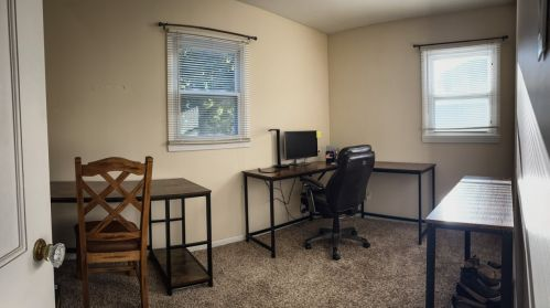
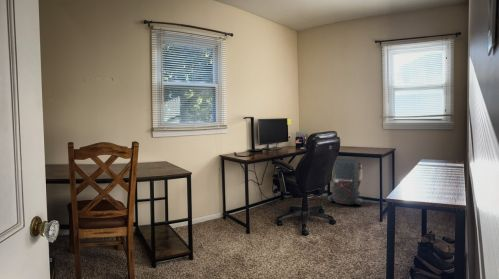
+ backpack (347, 179)
